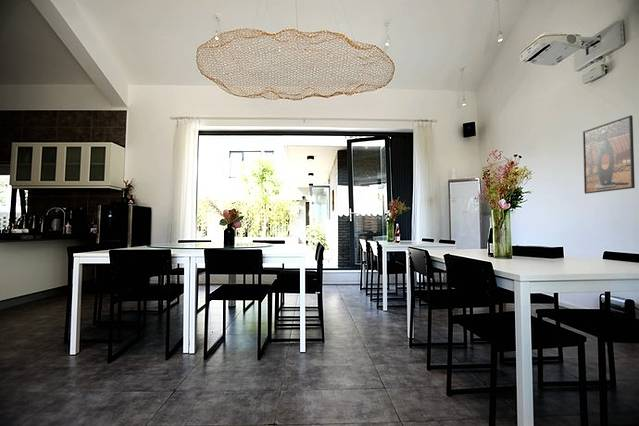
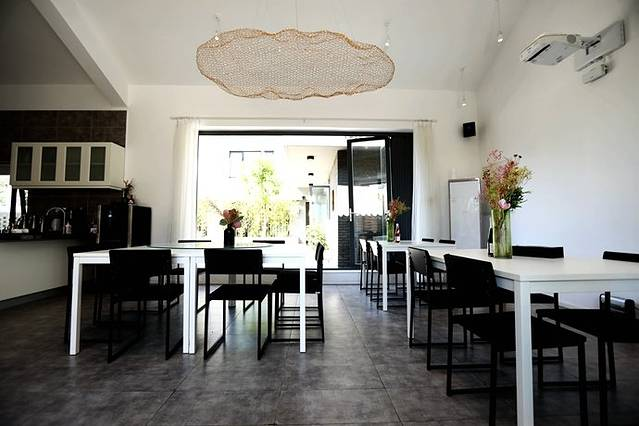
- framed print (606, 157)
